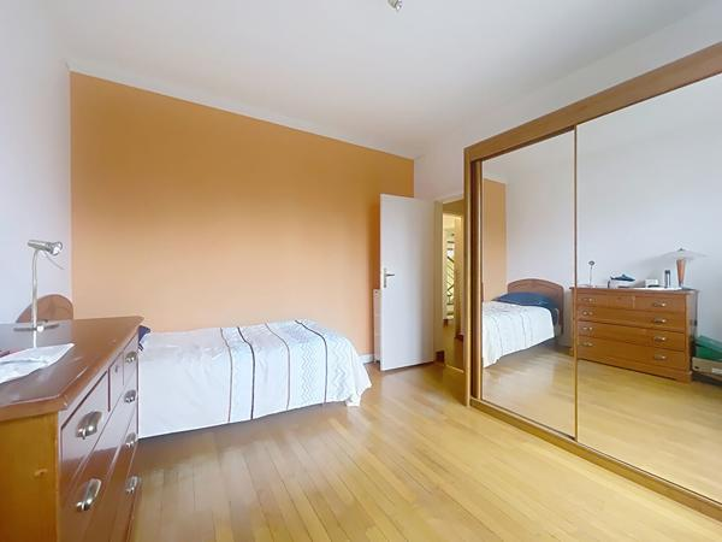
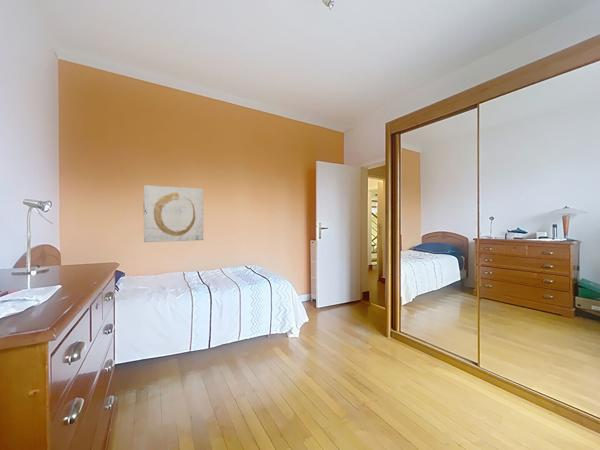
+ wall art (174, 214)
